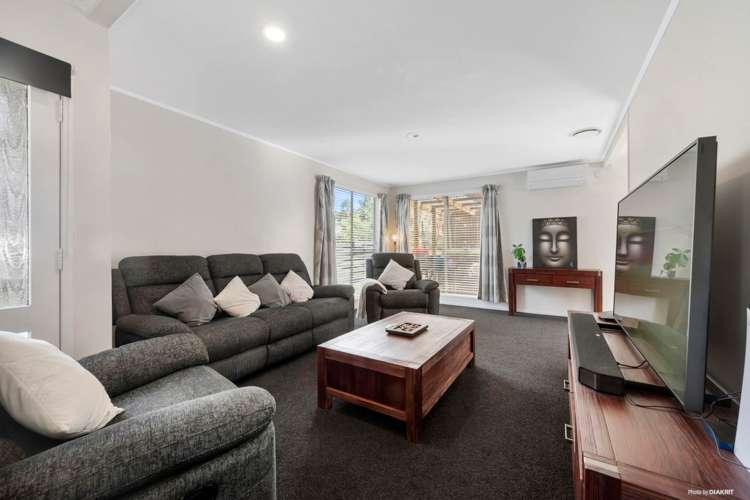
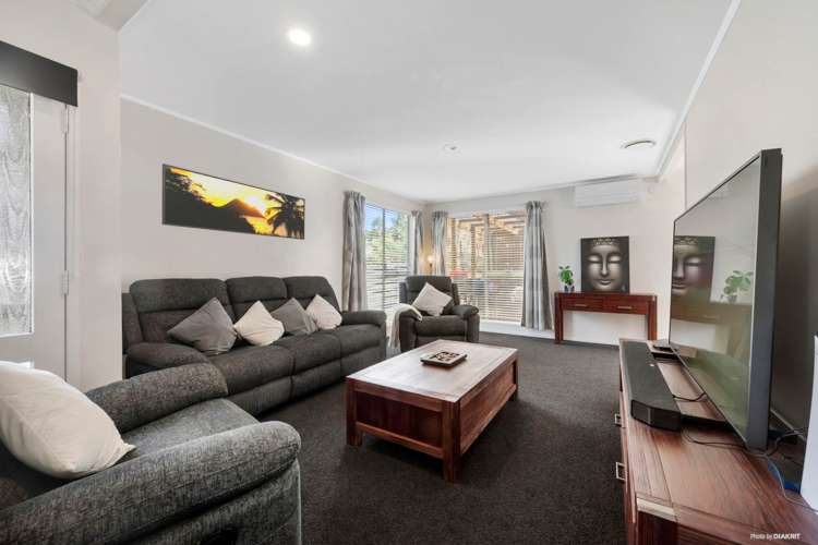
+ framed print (246, 209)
